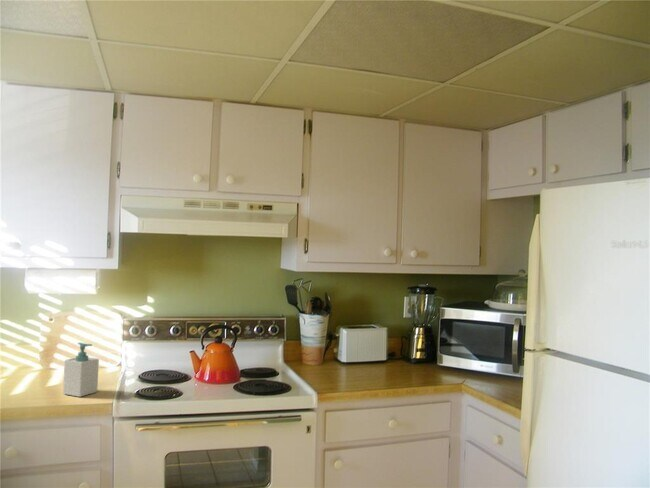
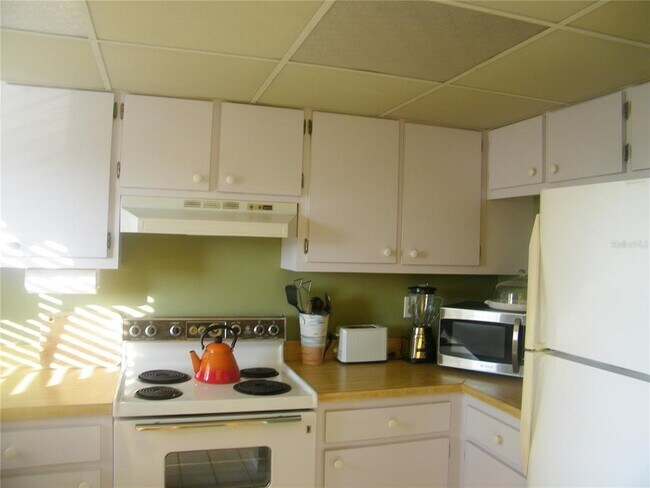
- soap bottle (81, 368)
